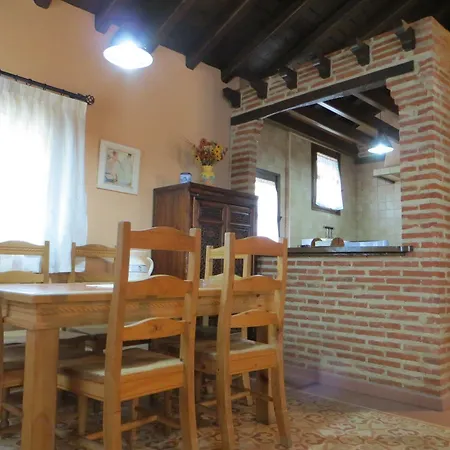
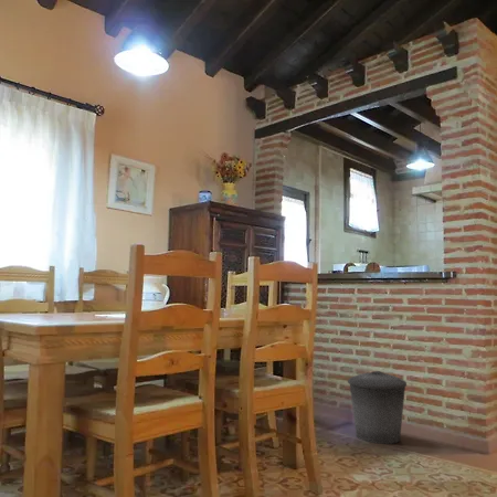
+ trash can (377, 404)
